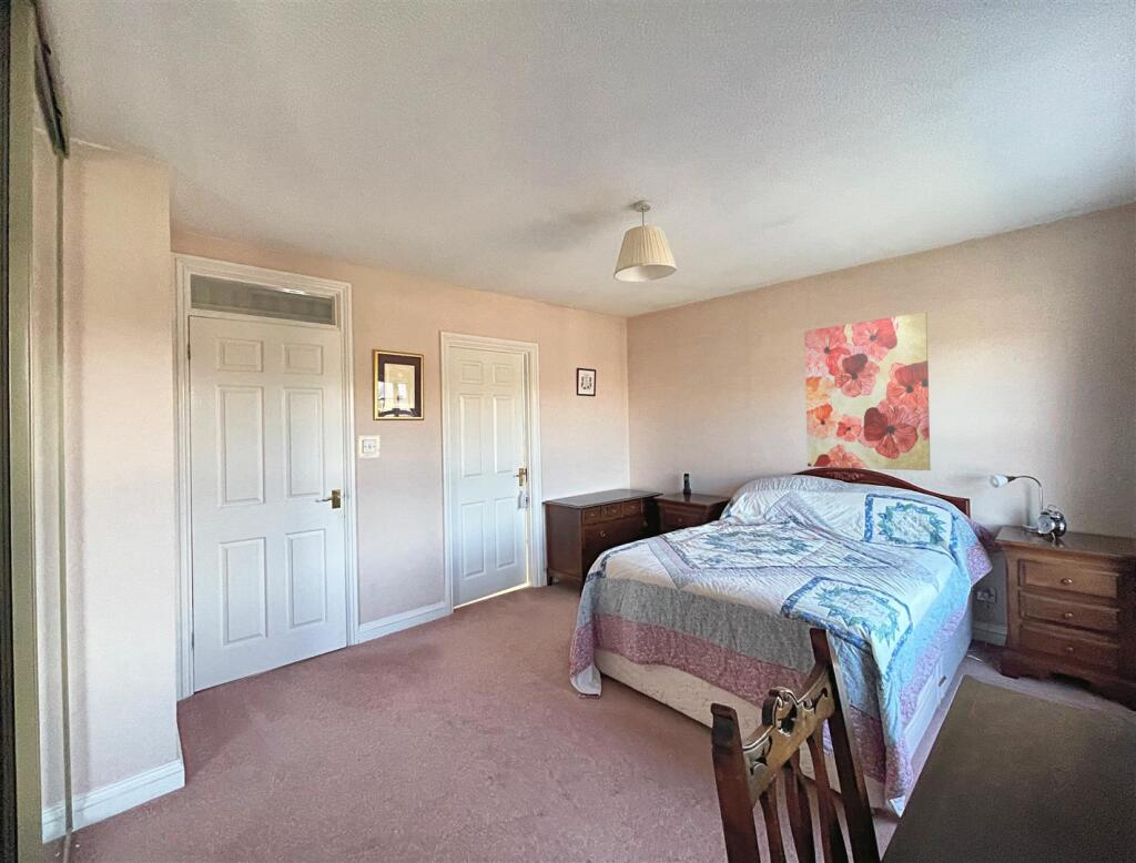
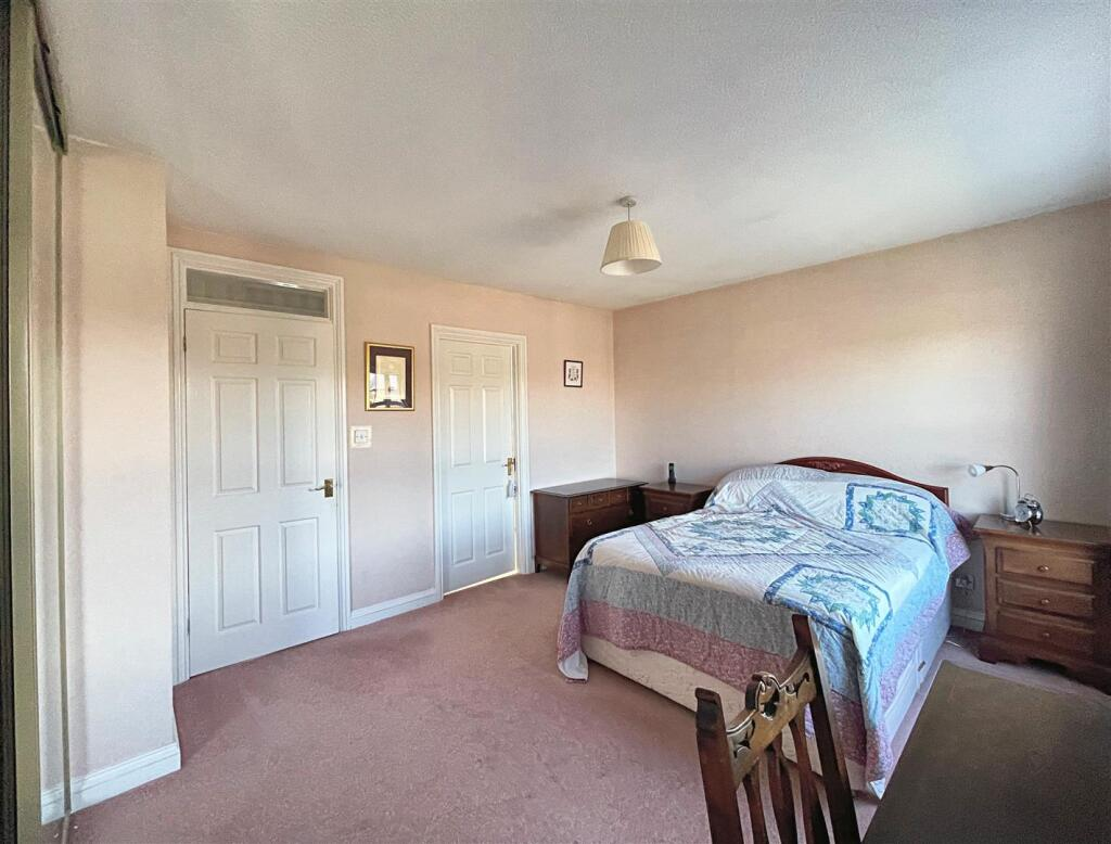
- wall art (862, 395)
